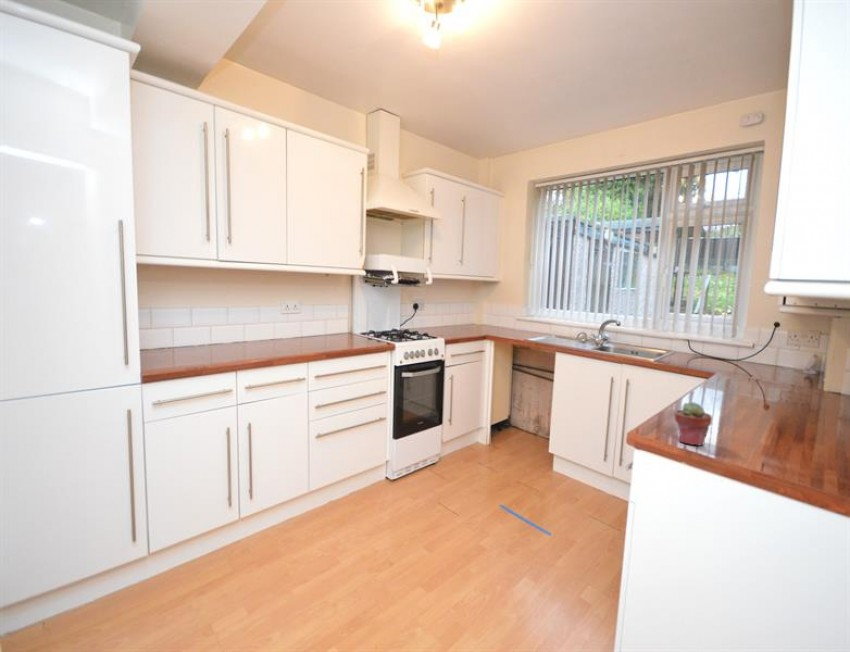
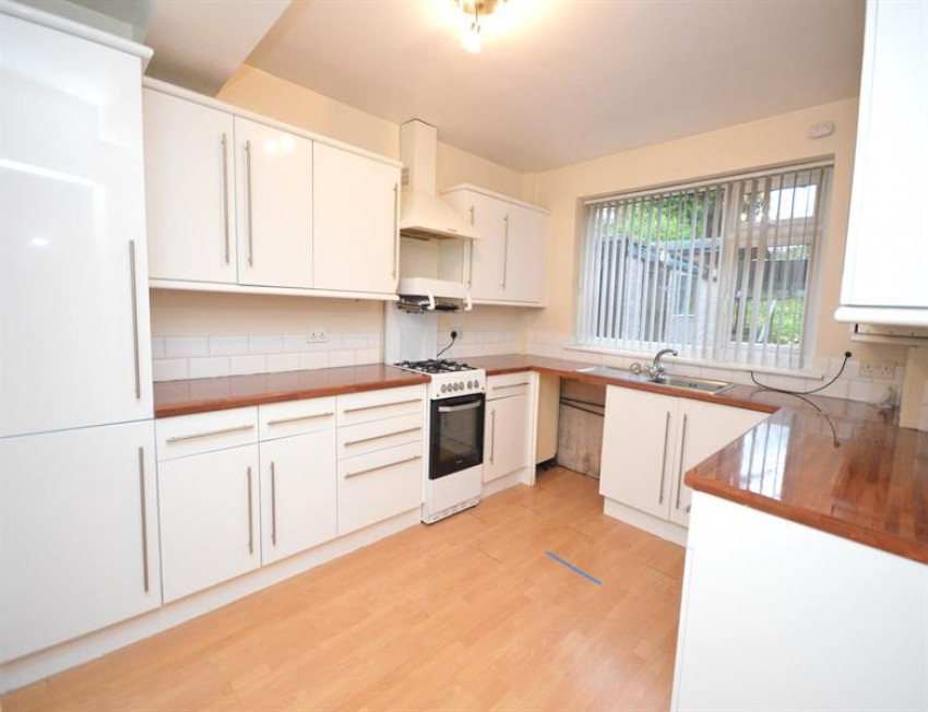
- potted succulent (692, 421)
